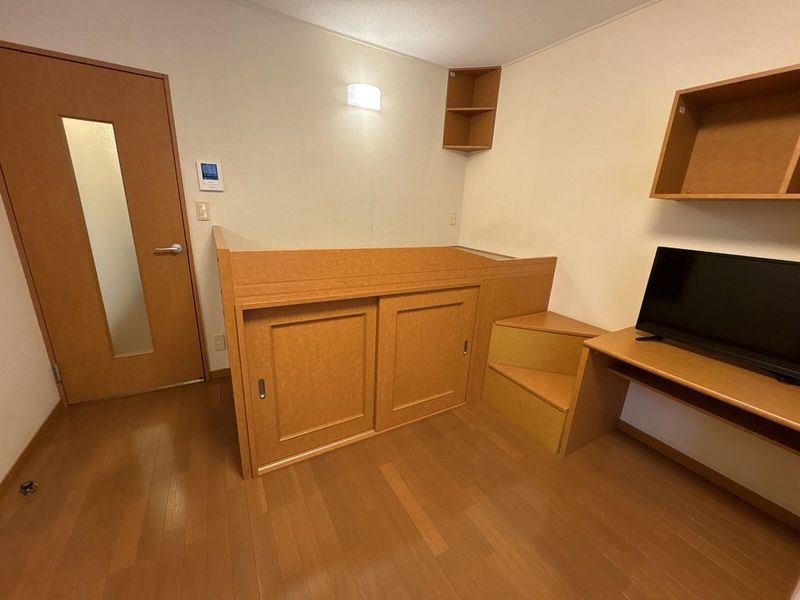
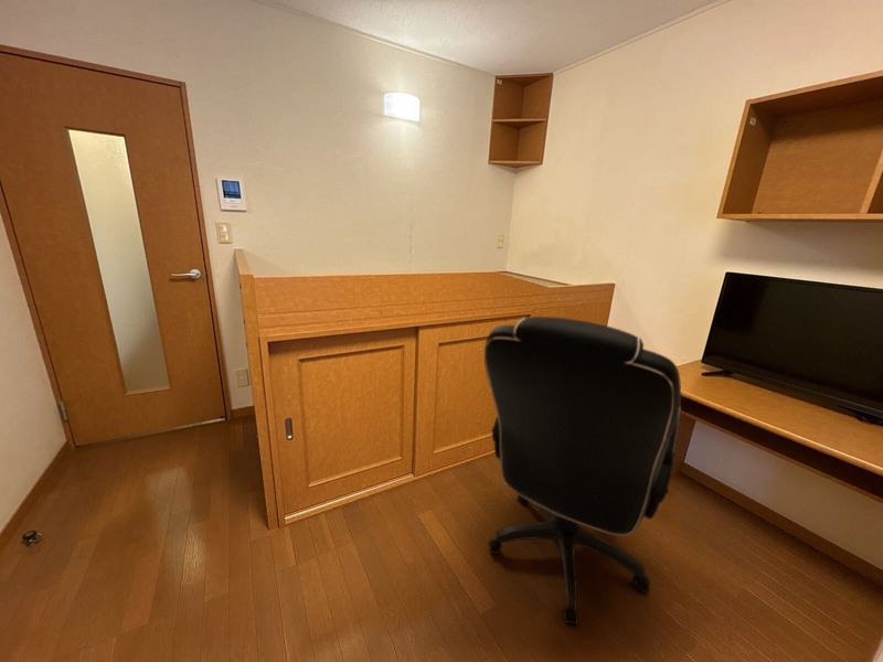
+ office chair (581, 448)
